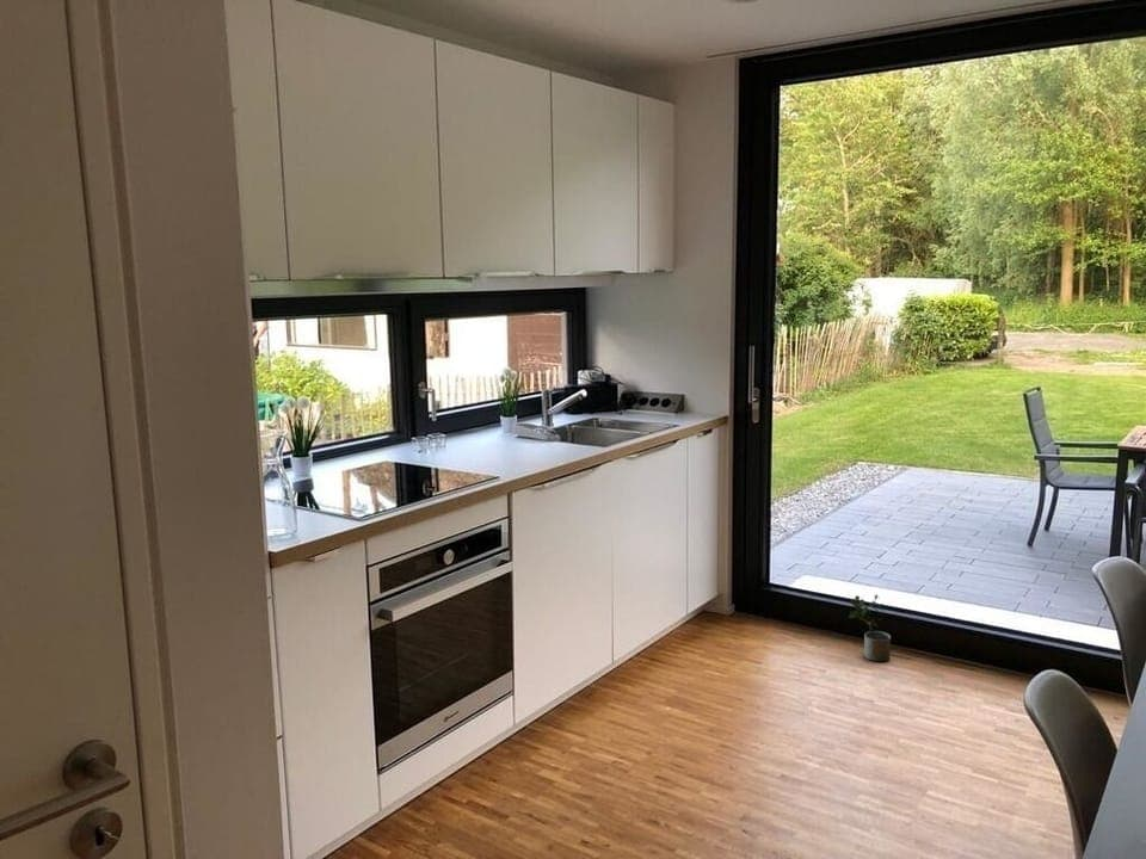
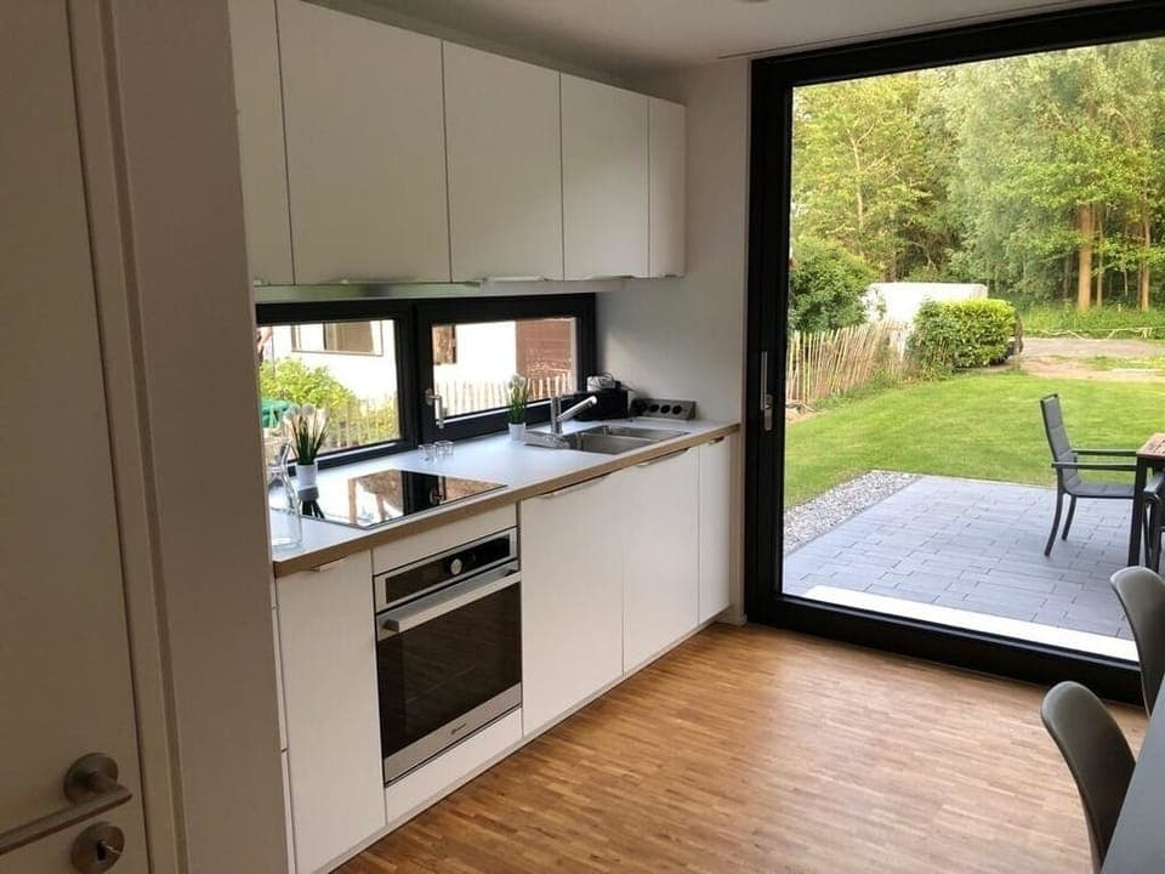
- potted plant (870, 626)
